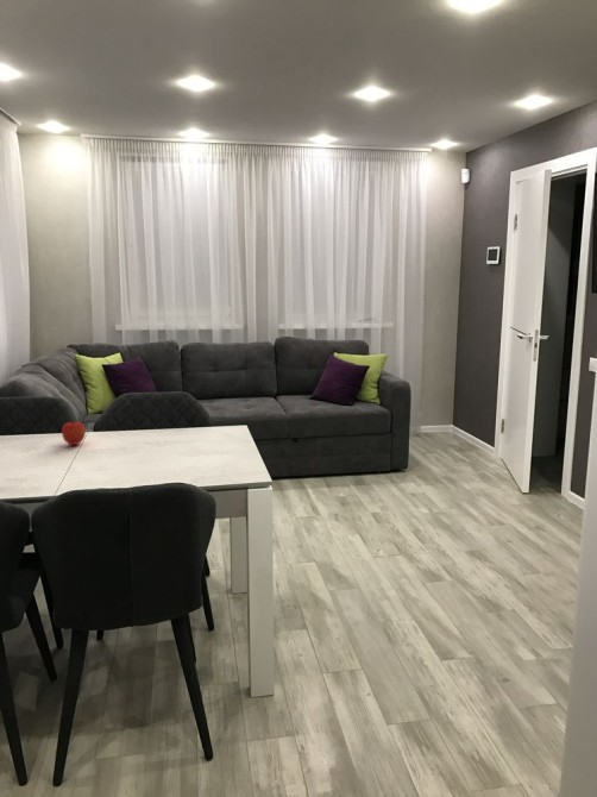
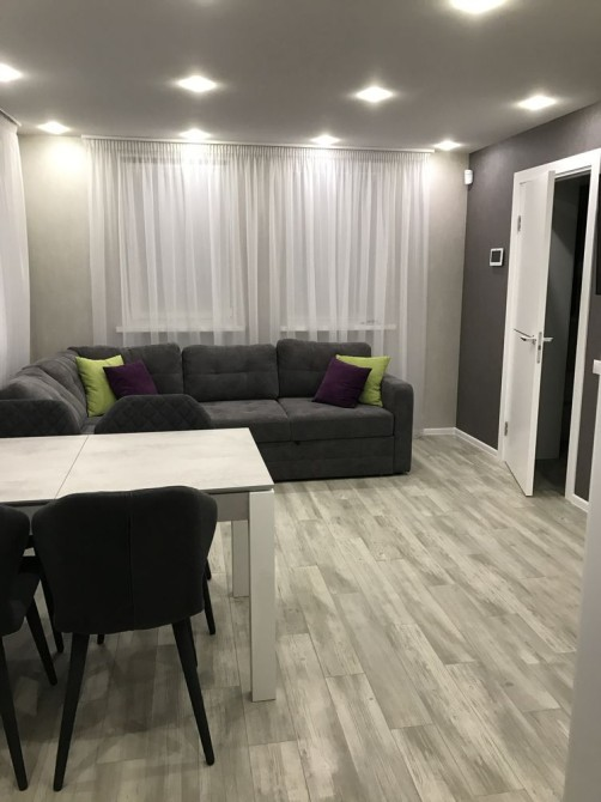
- fruit (73, 432)
